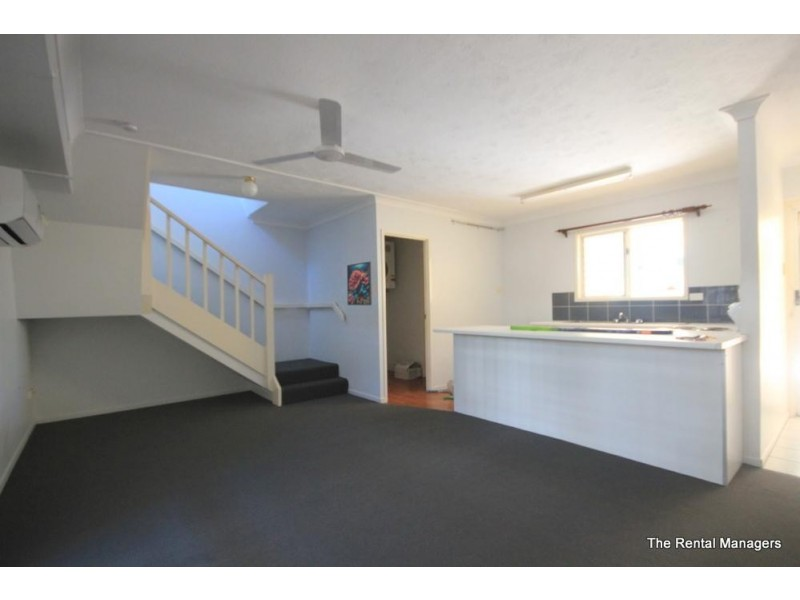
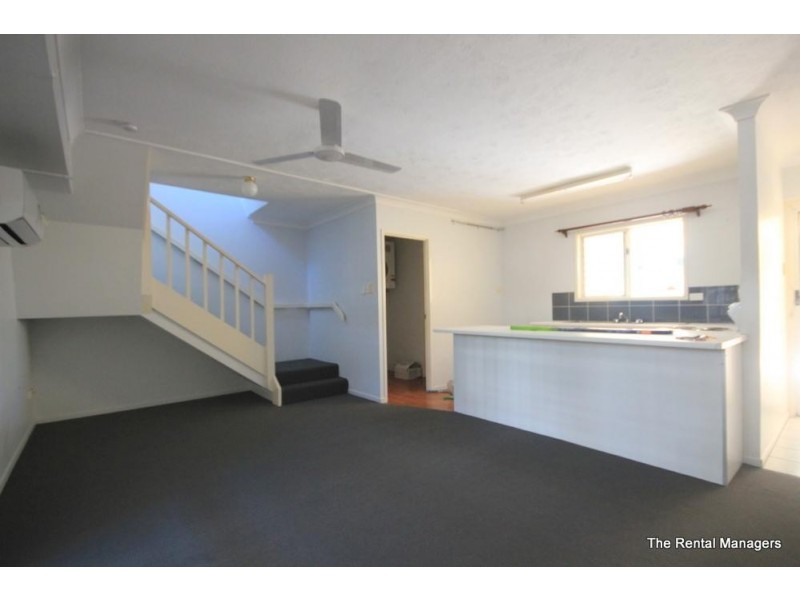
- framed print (358, 284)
